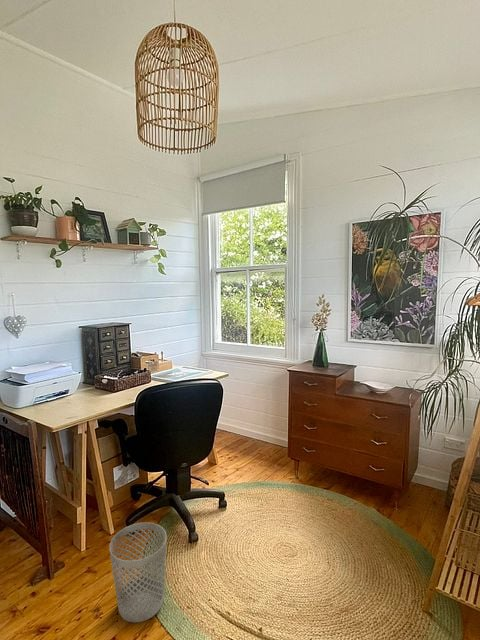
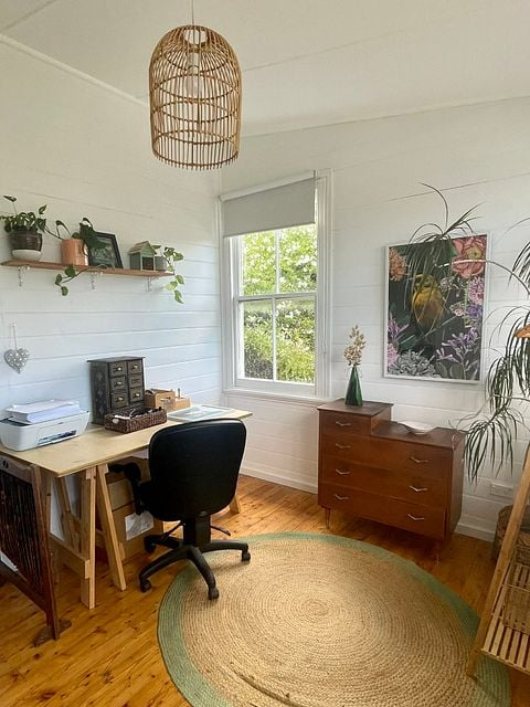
- wastebasket (140, 571)
